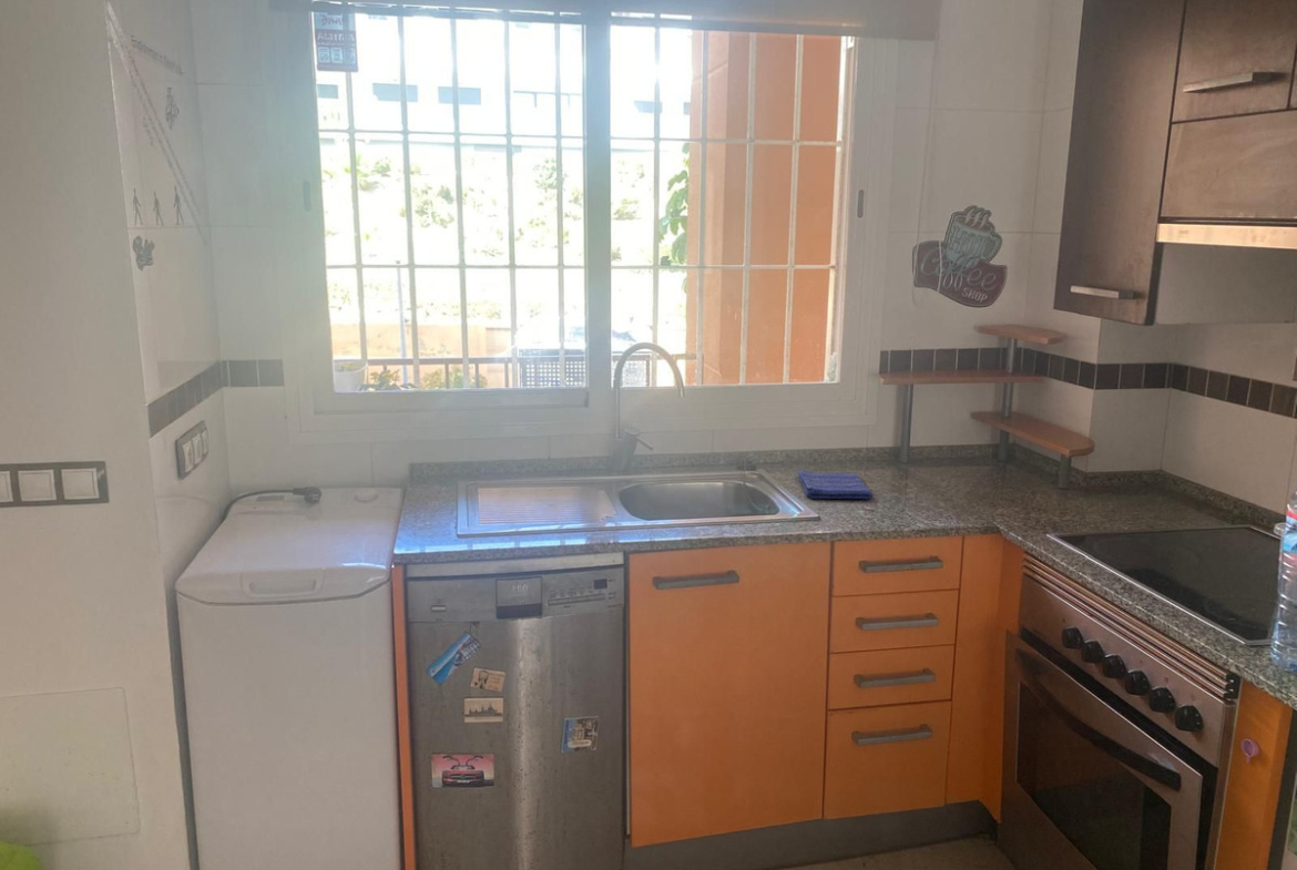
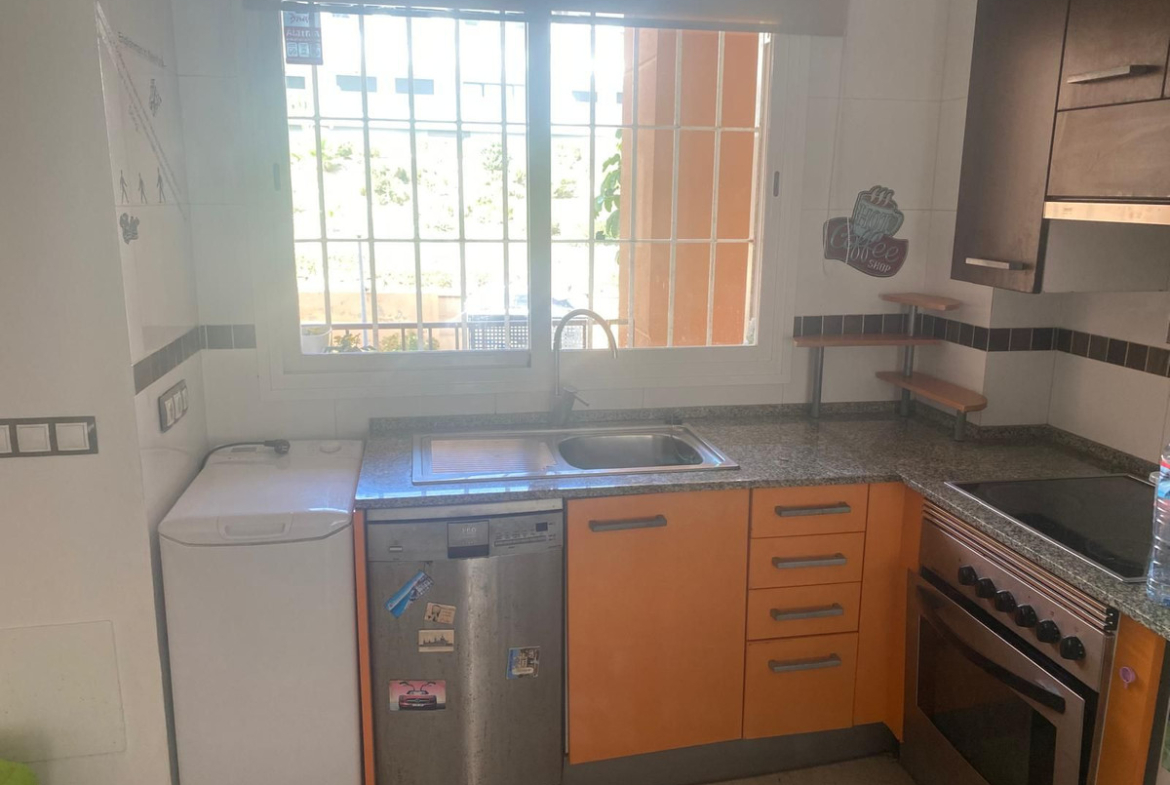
- dish towel (833, 482)
